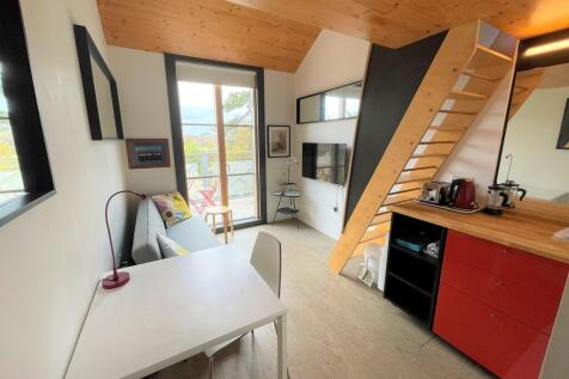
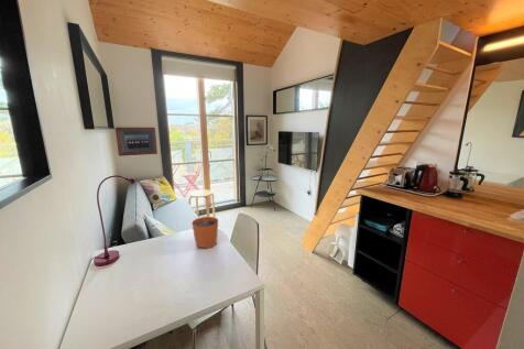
+ plant pot (205, 227)
